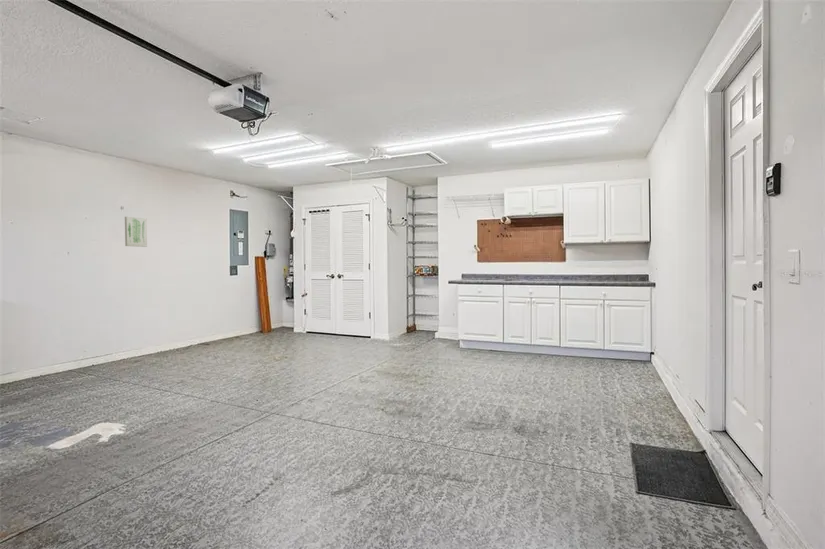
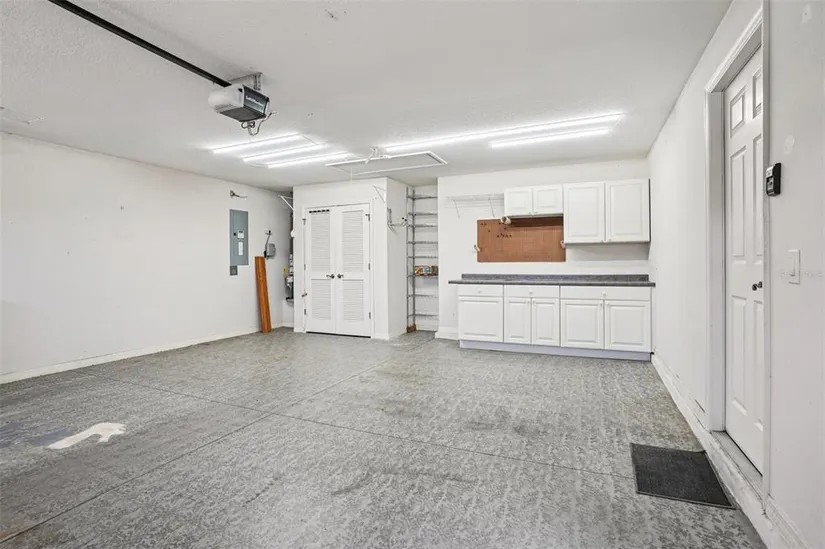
- wall art (136, 232)
